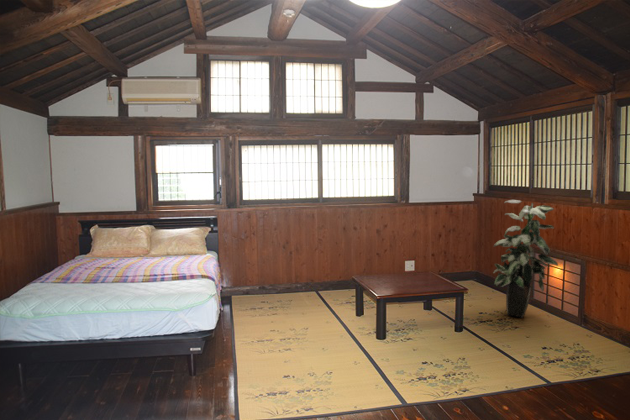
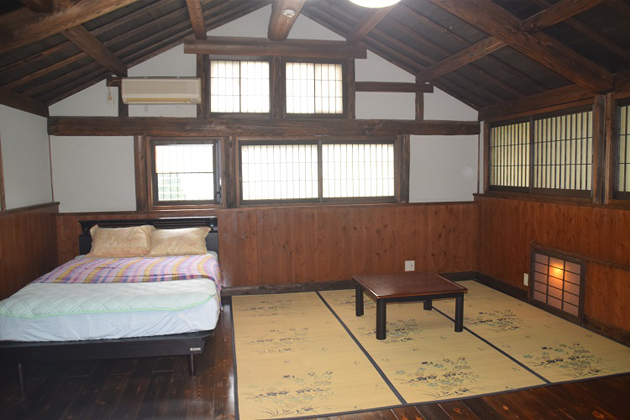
- indoor plant (521, 257)
